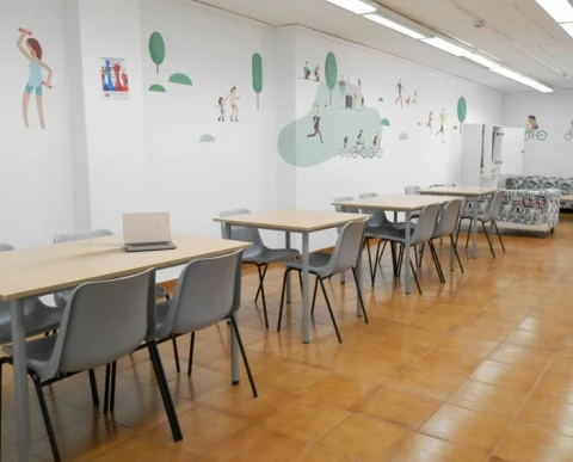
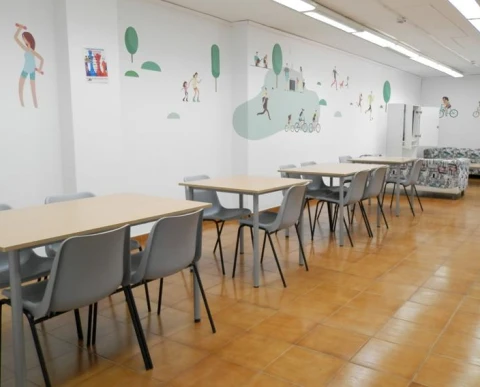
- laptop (149, 230)
